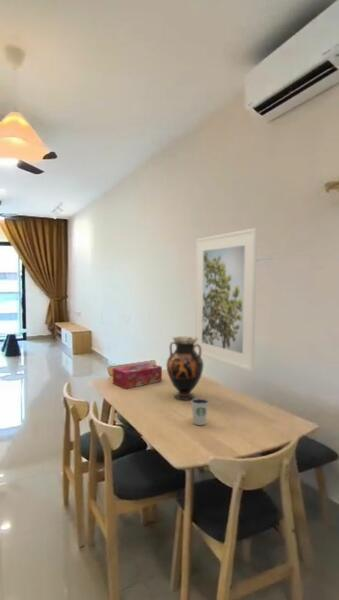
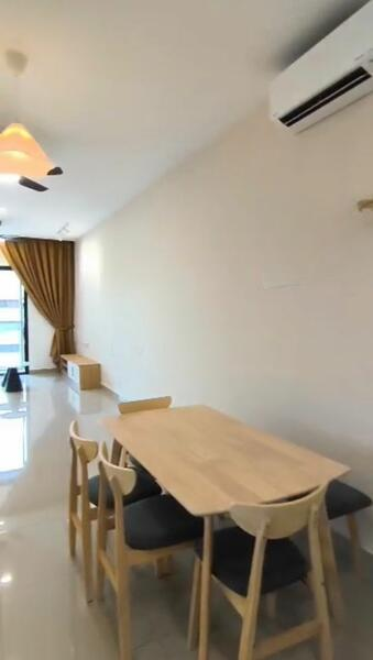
- tissue box (137, 374)
- dixie cup (199, 412)
- vase (184, 367)
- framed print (222, 298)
